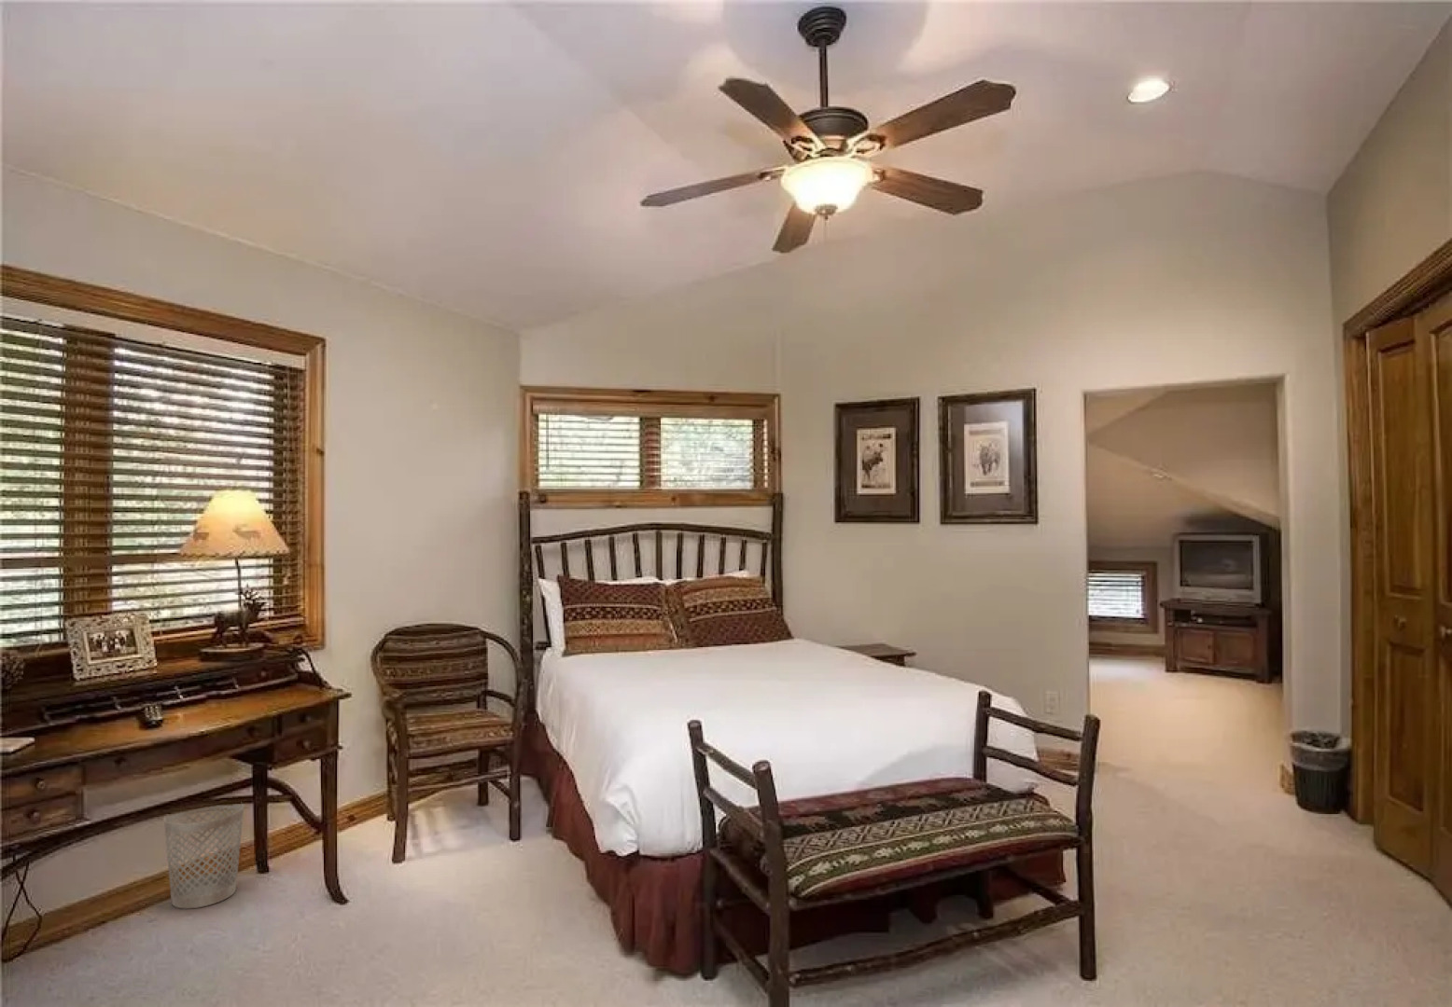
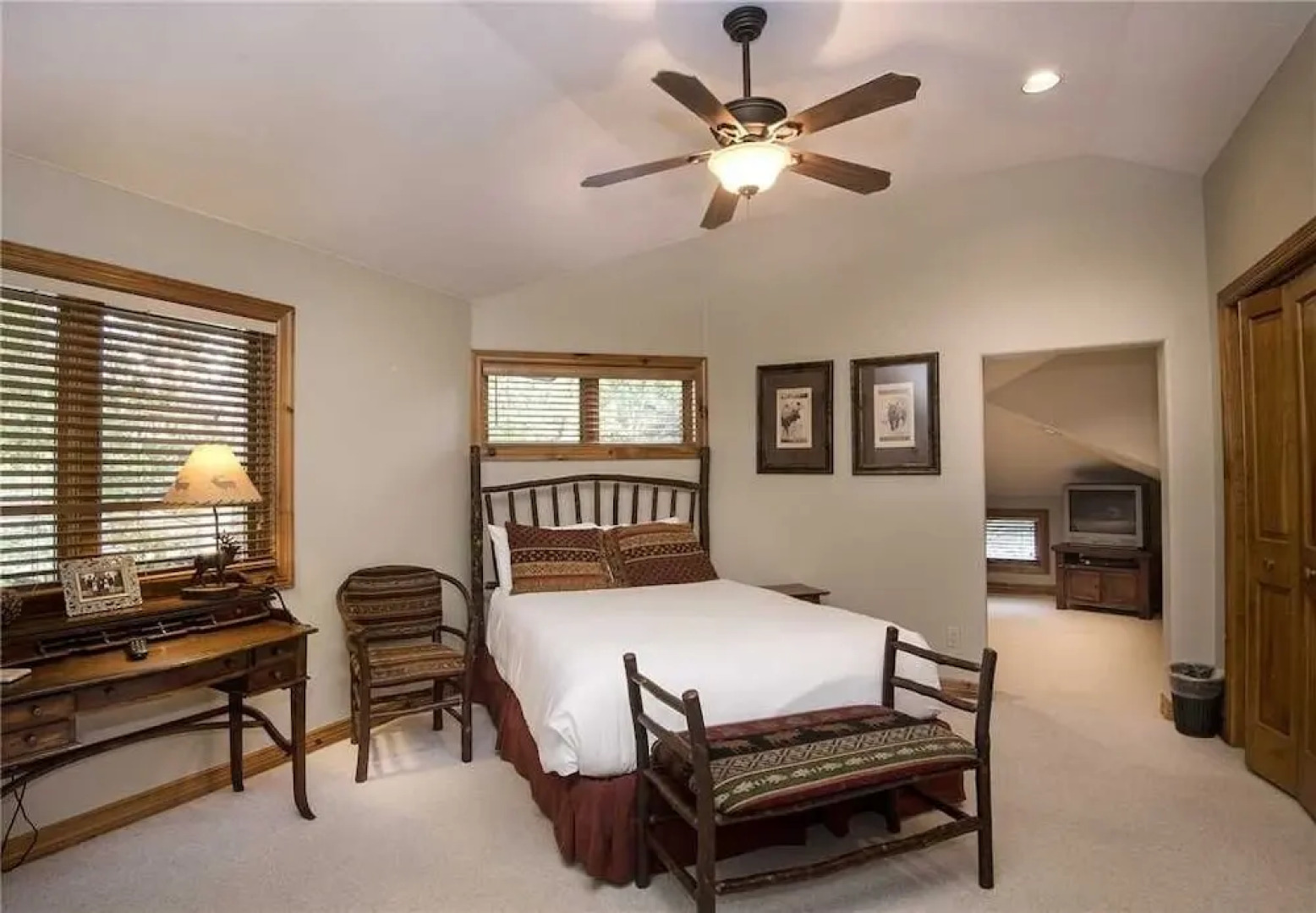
- wastebasket (204, 854)
